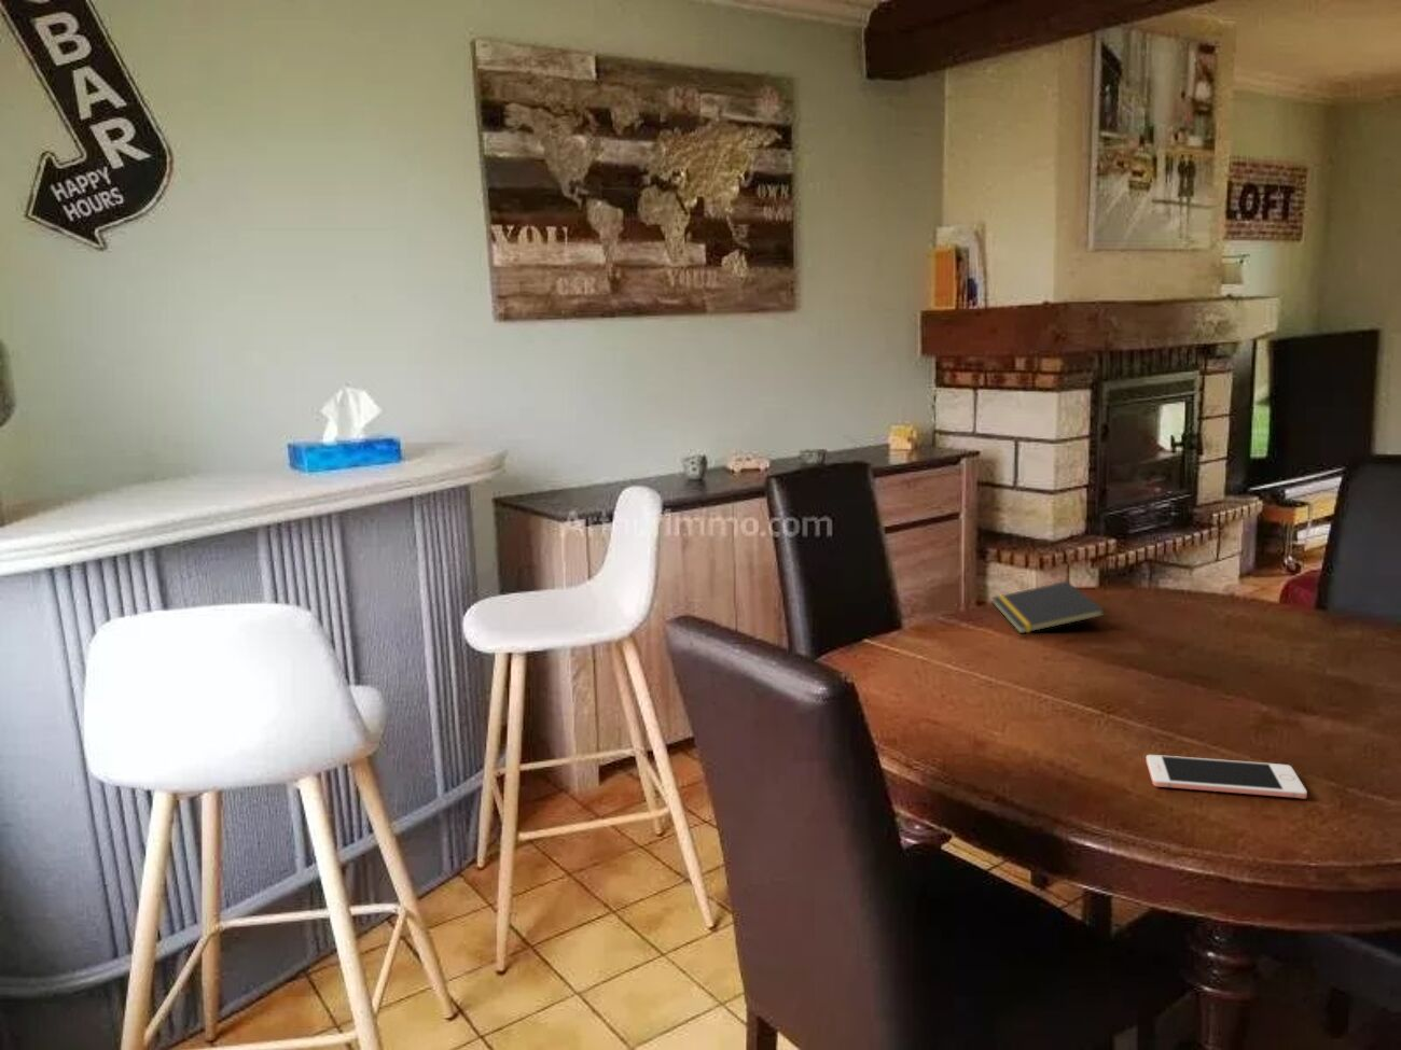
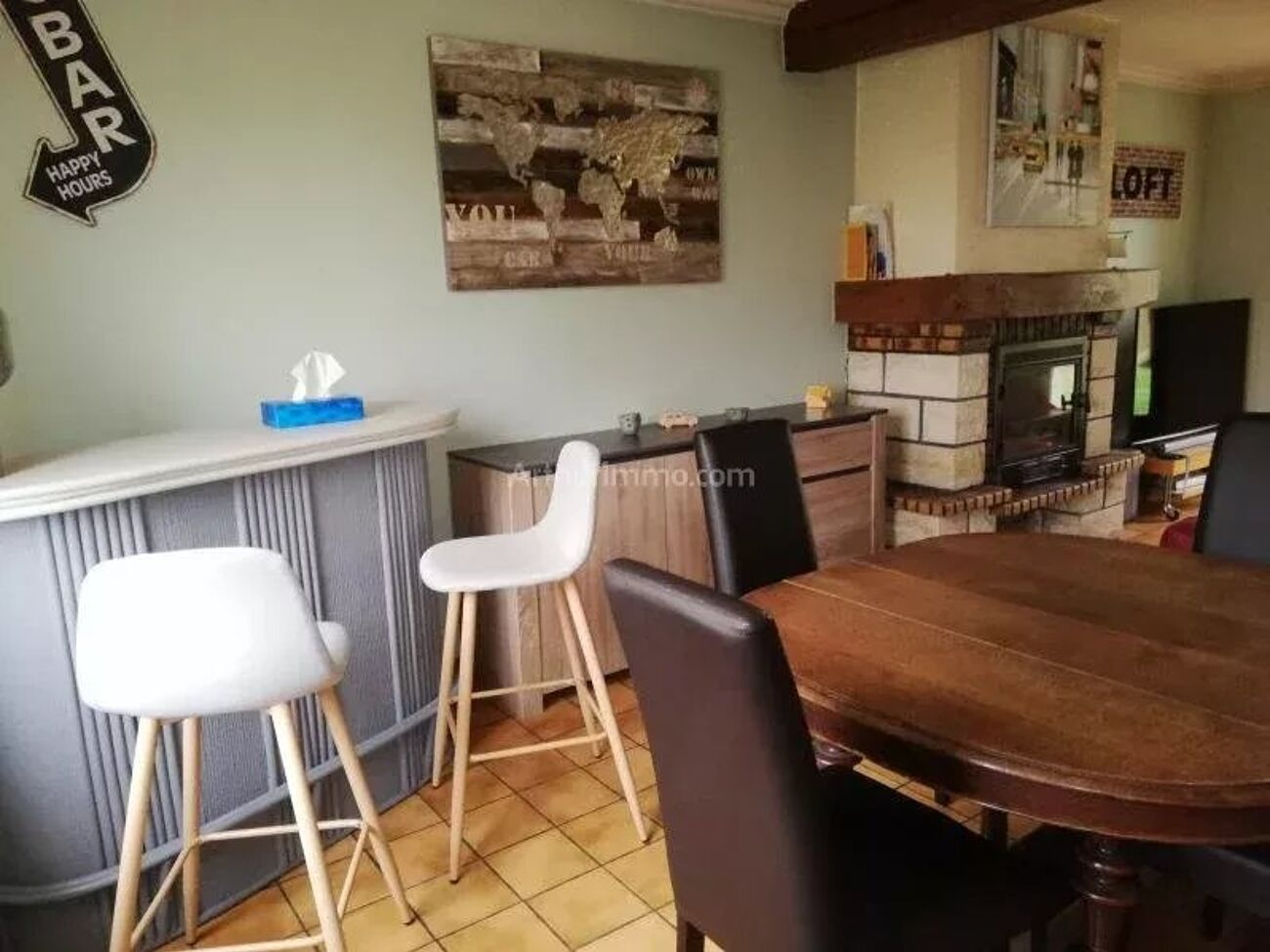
- cell phone (1222, 775)
- notepad (1045, 606)
